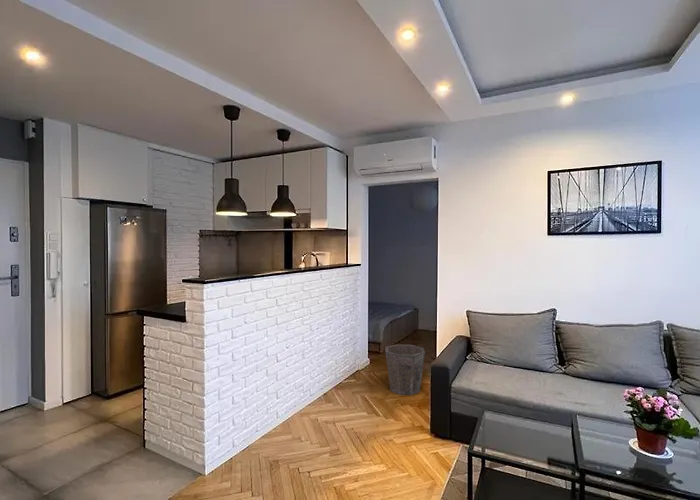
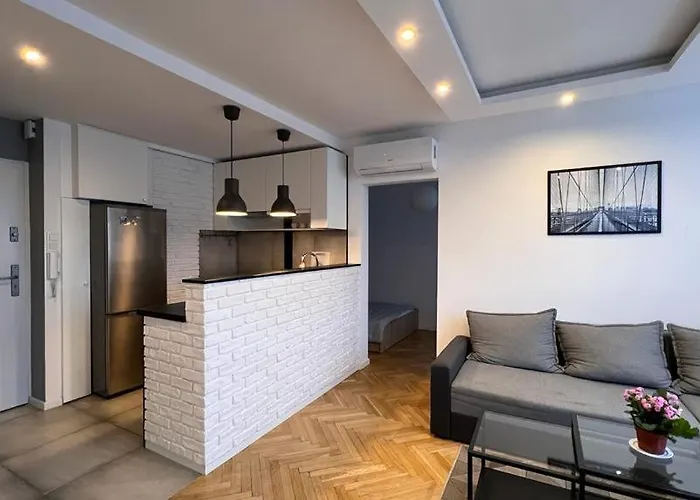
- waste bin (404, 369)
